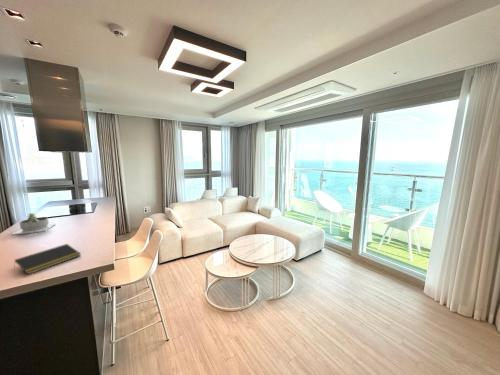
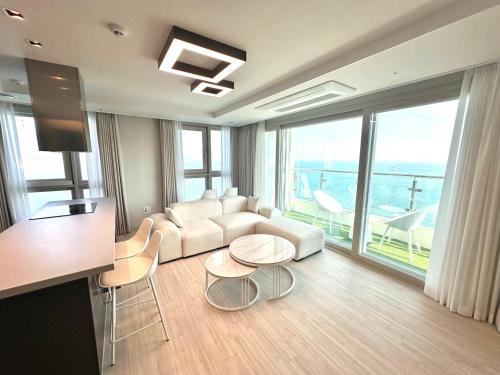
- notepad (49, 257)
- succulent planter (34, 221)
